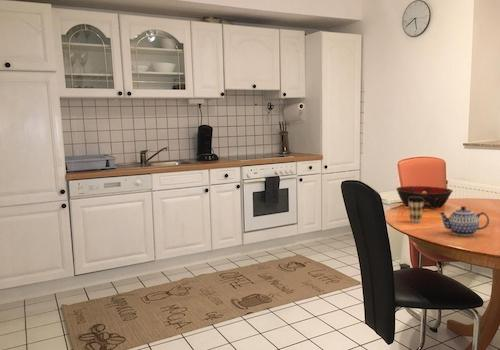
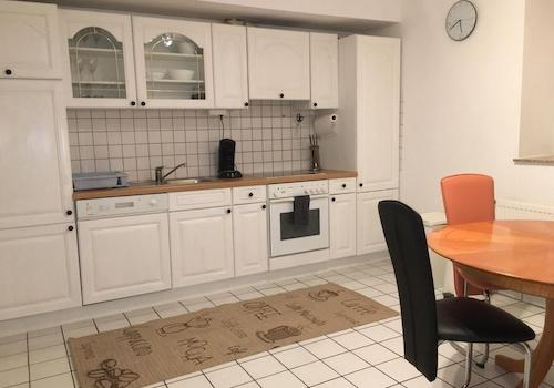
- coffee cup (415, 209)
- teapot (463, 220)
- decorative bowl (423, 197)
